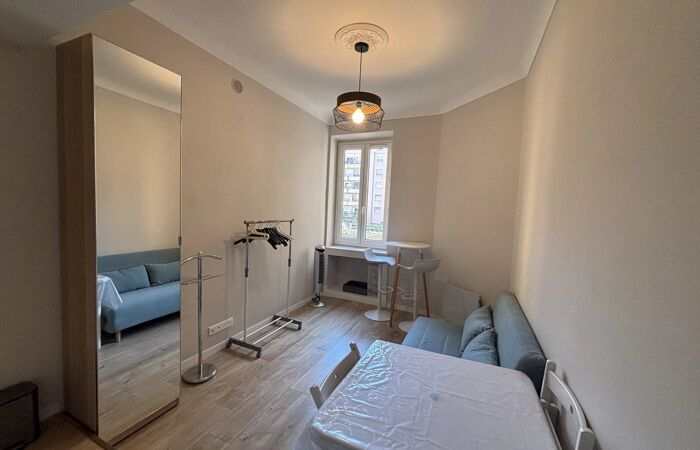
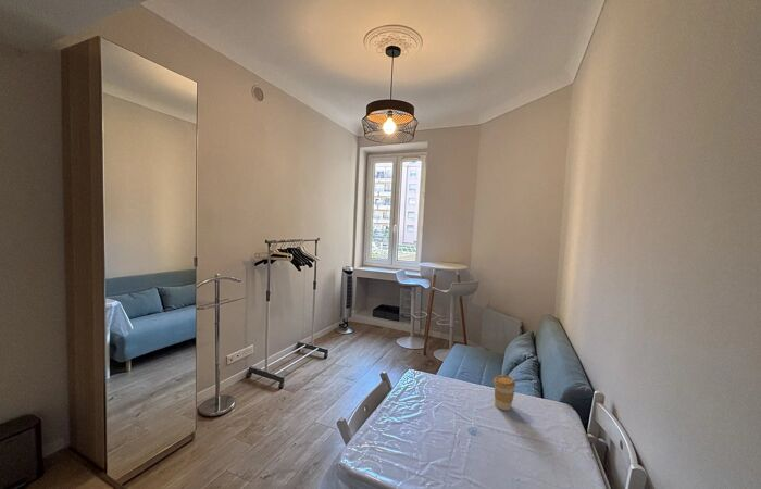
+ coffee cup (503, 391)
